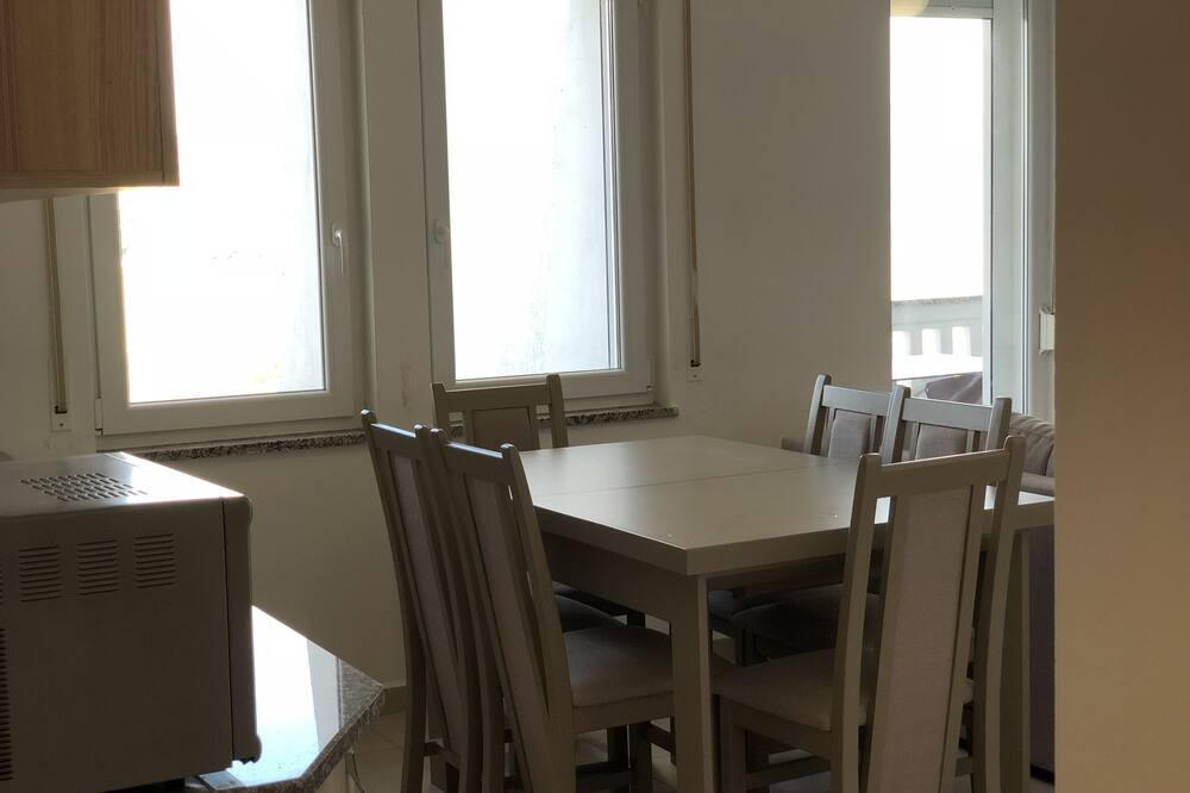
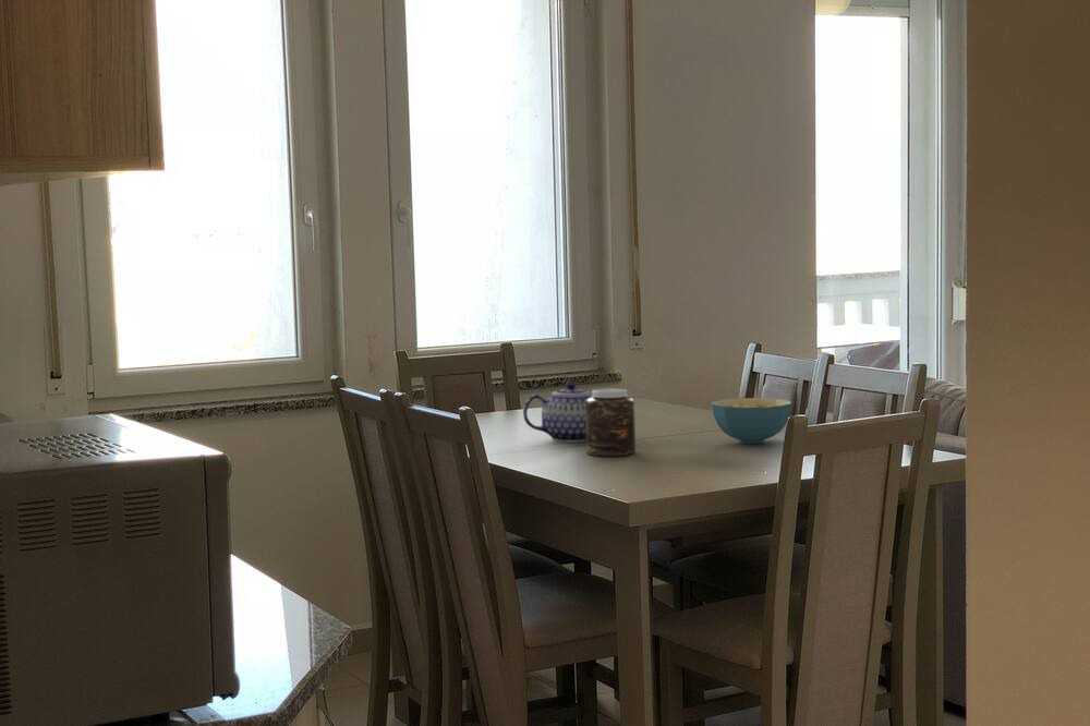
+ teapot (570, 410)
+ jar (609, 421)
+ cereal bowl (751, 422)
